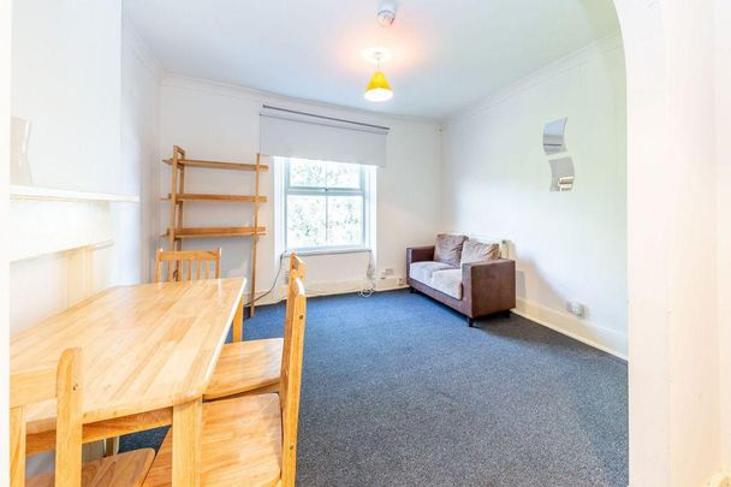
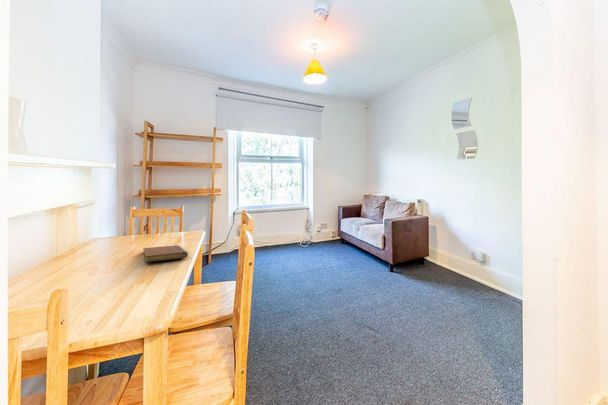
+ notebook (164, 252)
